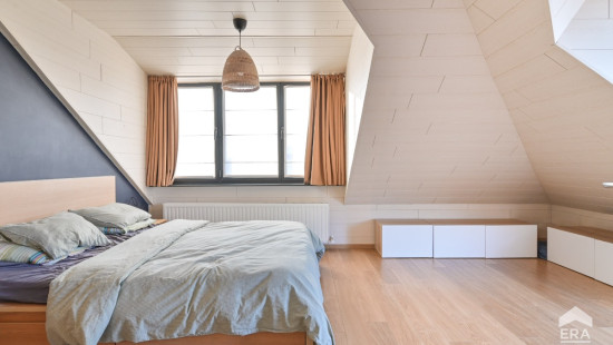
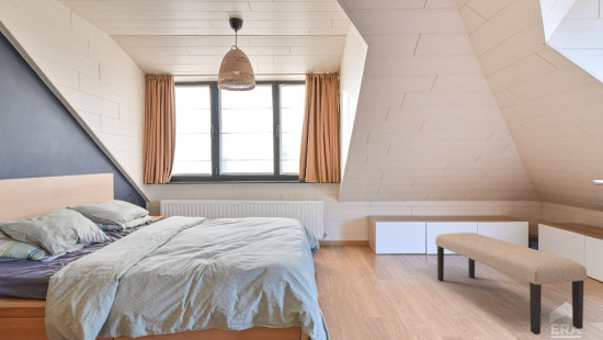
+ bench (497, 269)
